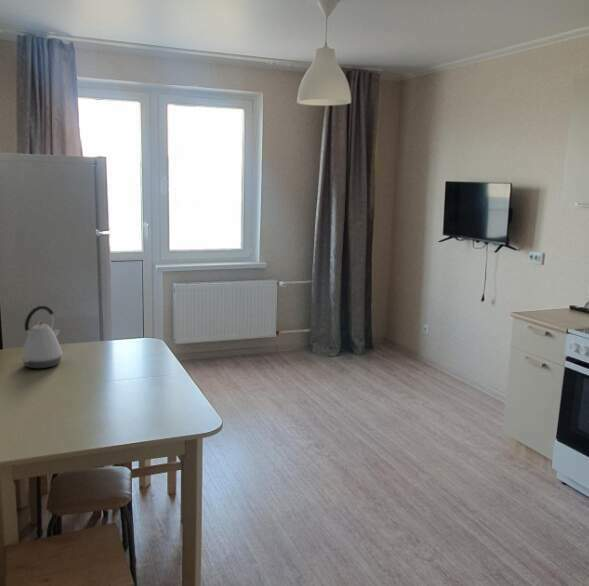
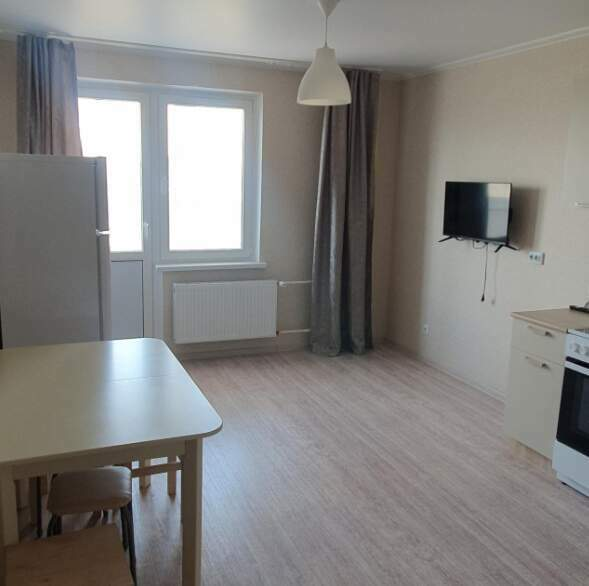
- kettle (42, 335)
